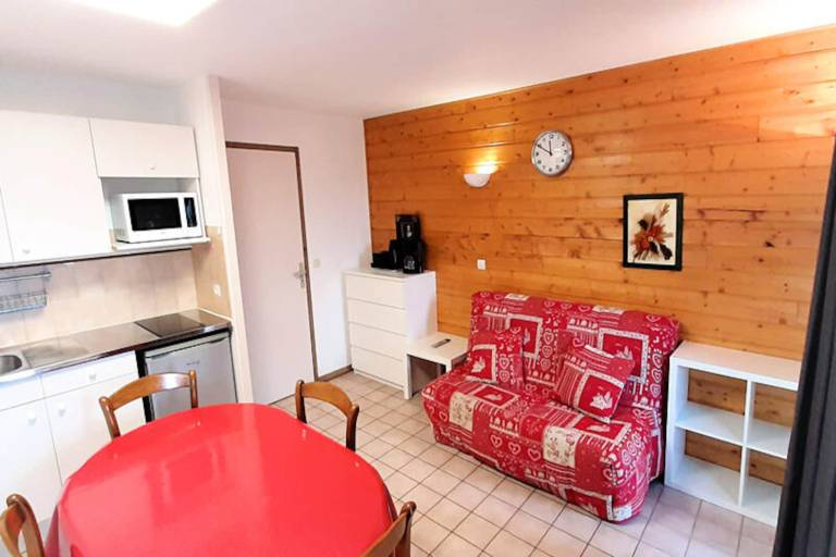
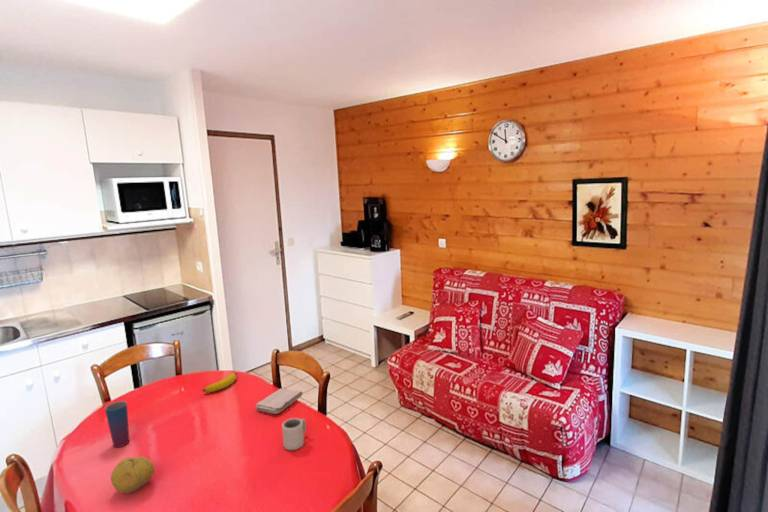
+ banana (224, 380)
+ washcloth (279, 399)
+ fruit (132, 474)
+ cup (295, 432)
+ cup (118, 424)
